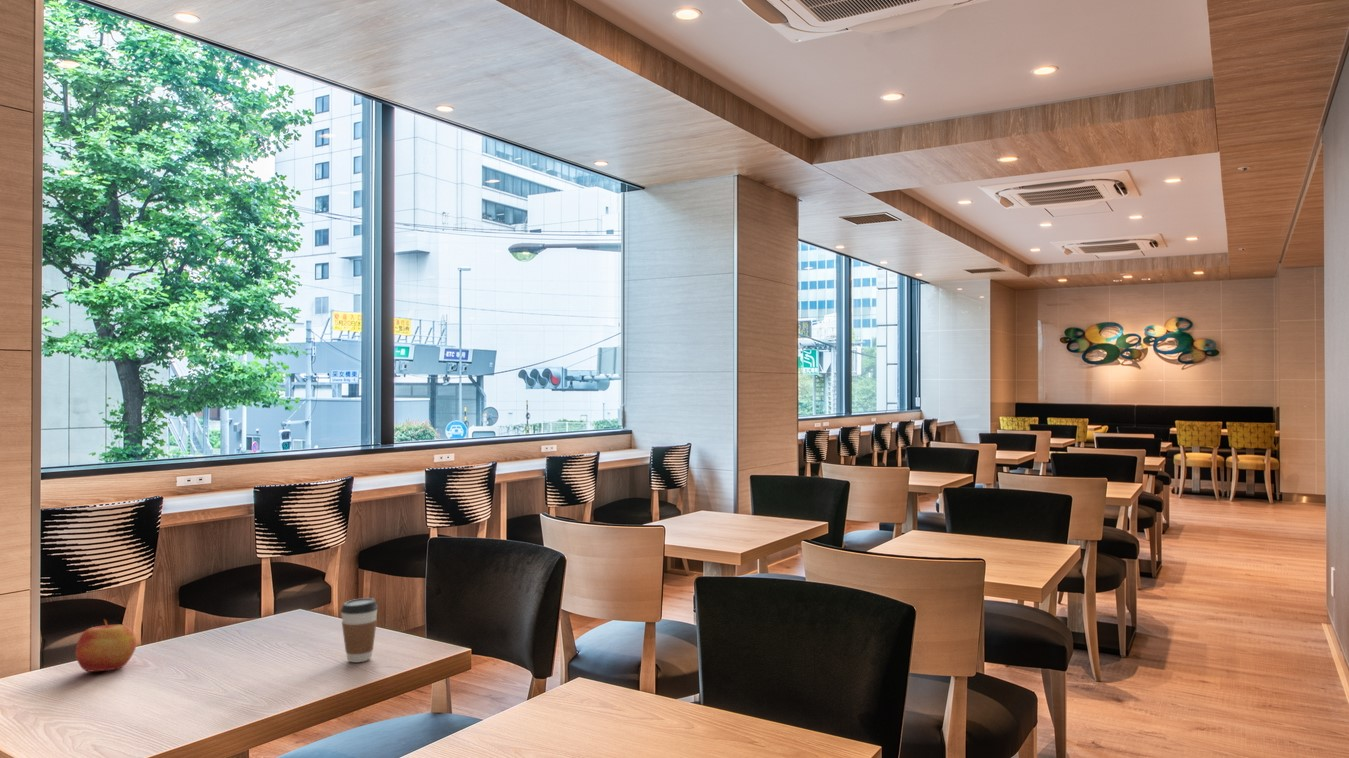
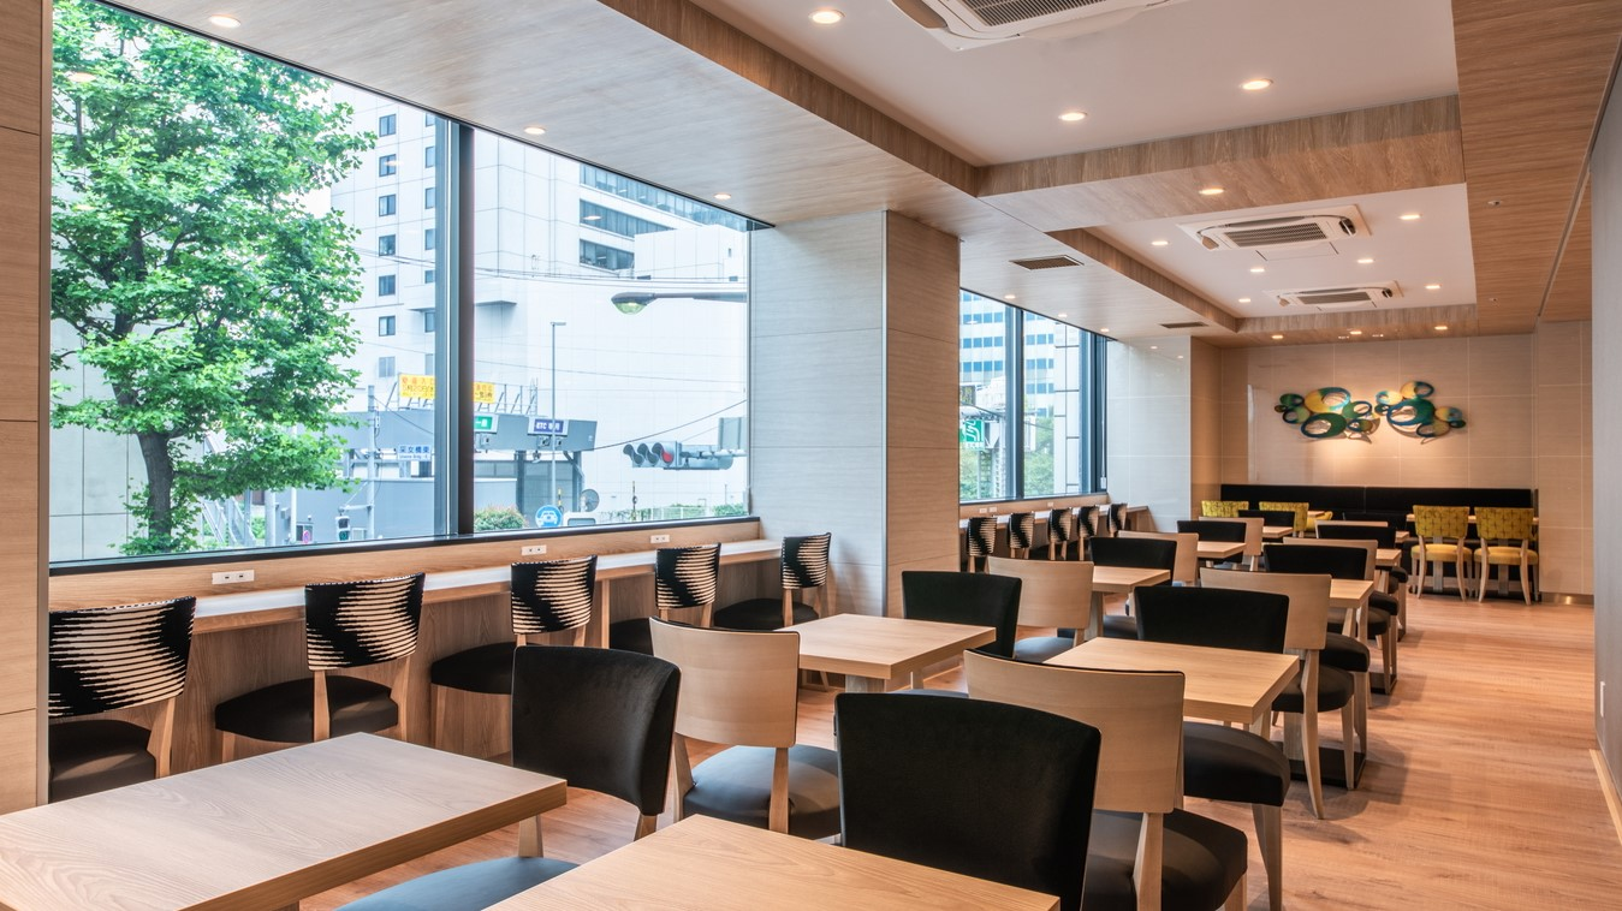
- apple (106, 644)
- coffee cup (359, 630)
